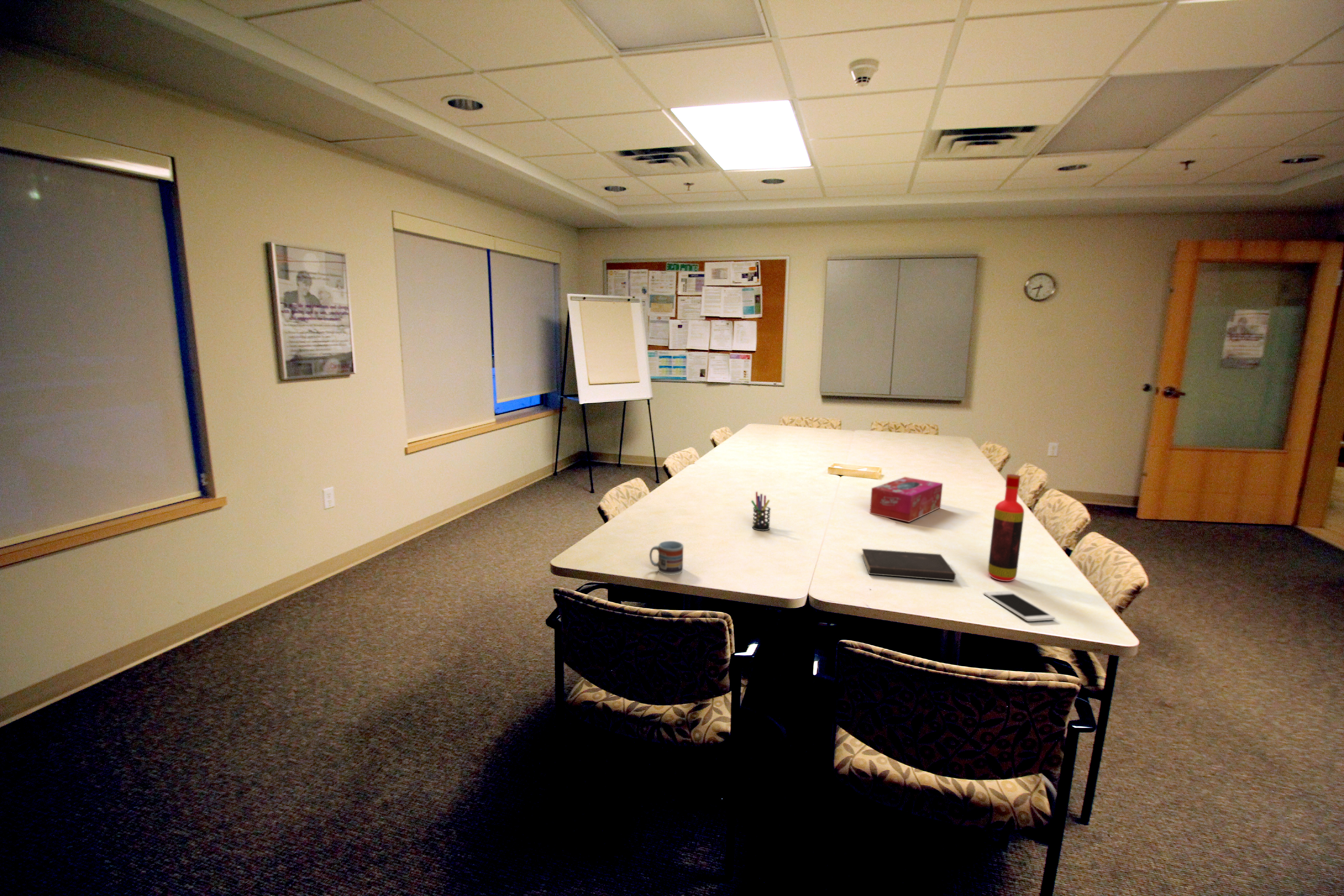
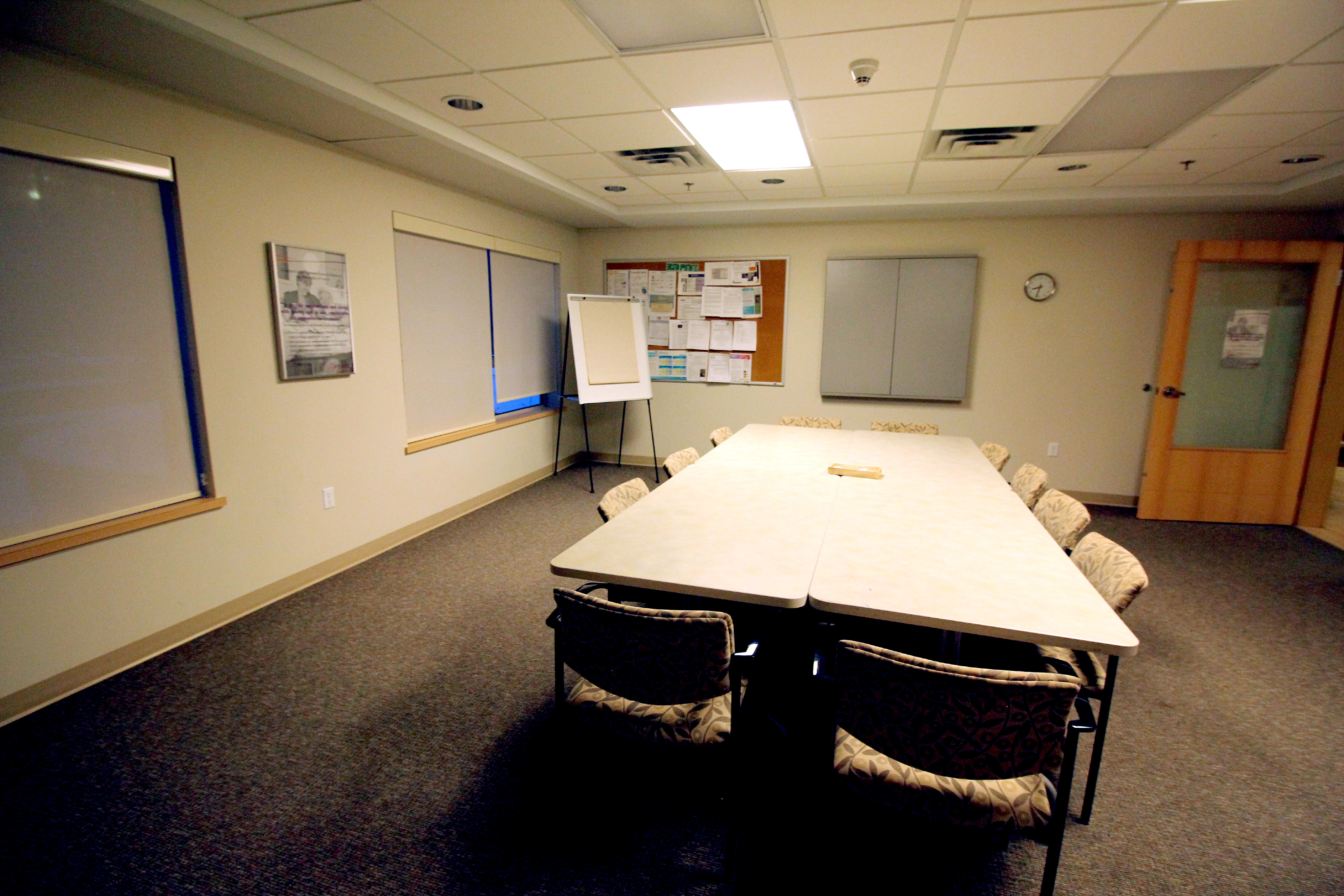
- tissue box (907, 498)
- bottle (1007, 527)
- hardcover book (906, 564)
- cell phone (1018, 605)
- cup (666, 557)
- pen holder (759, 511)
